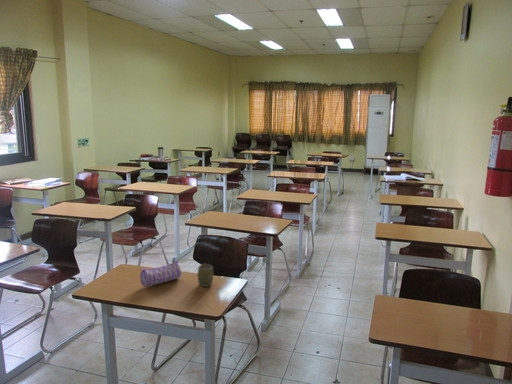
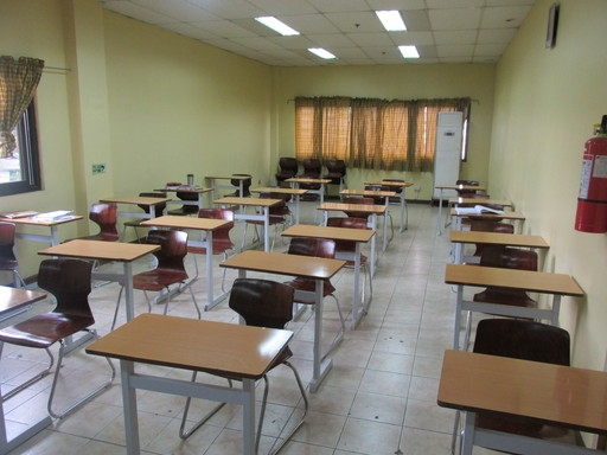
- cup (205, 275)
- pencil case (161, 273)
